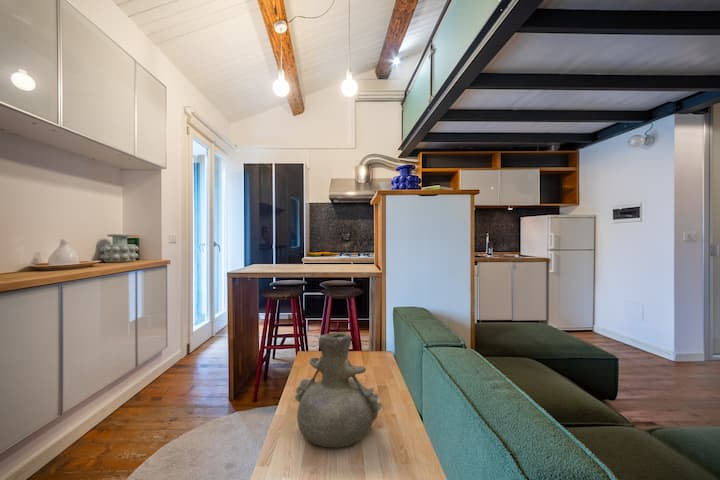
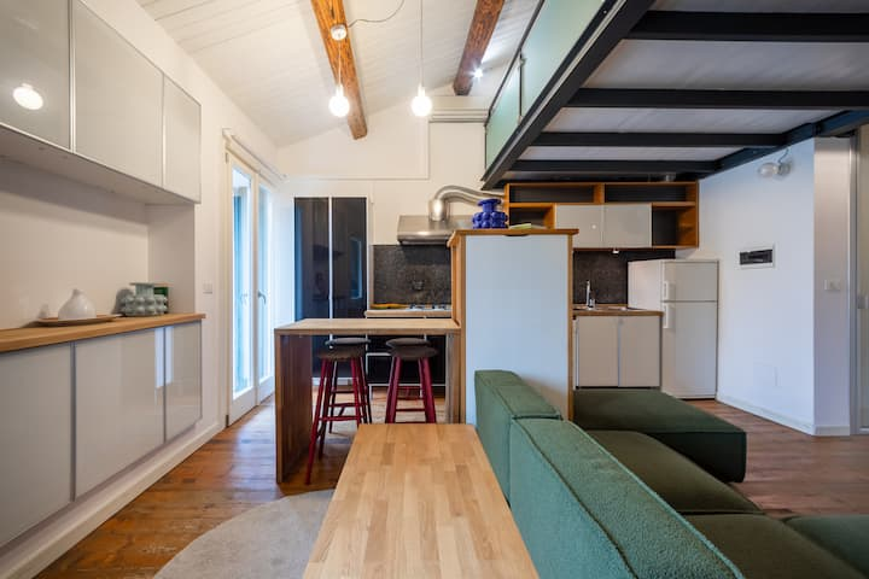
- vase (336, 381)
